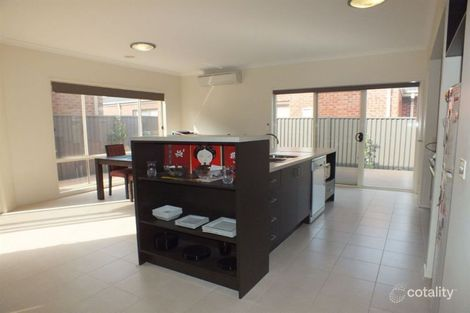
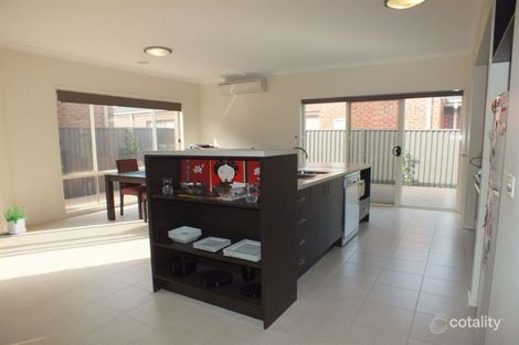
+ potted plant (14, 219)
